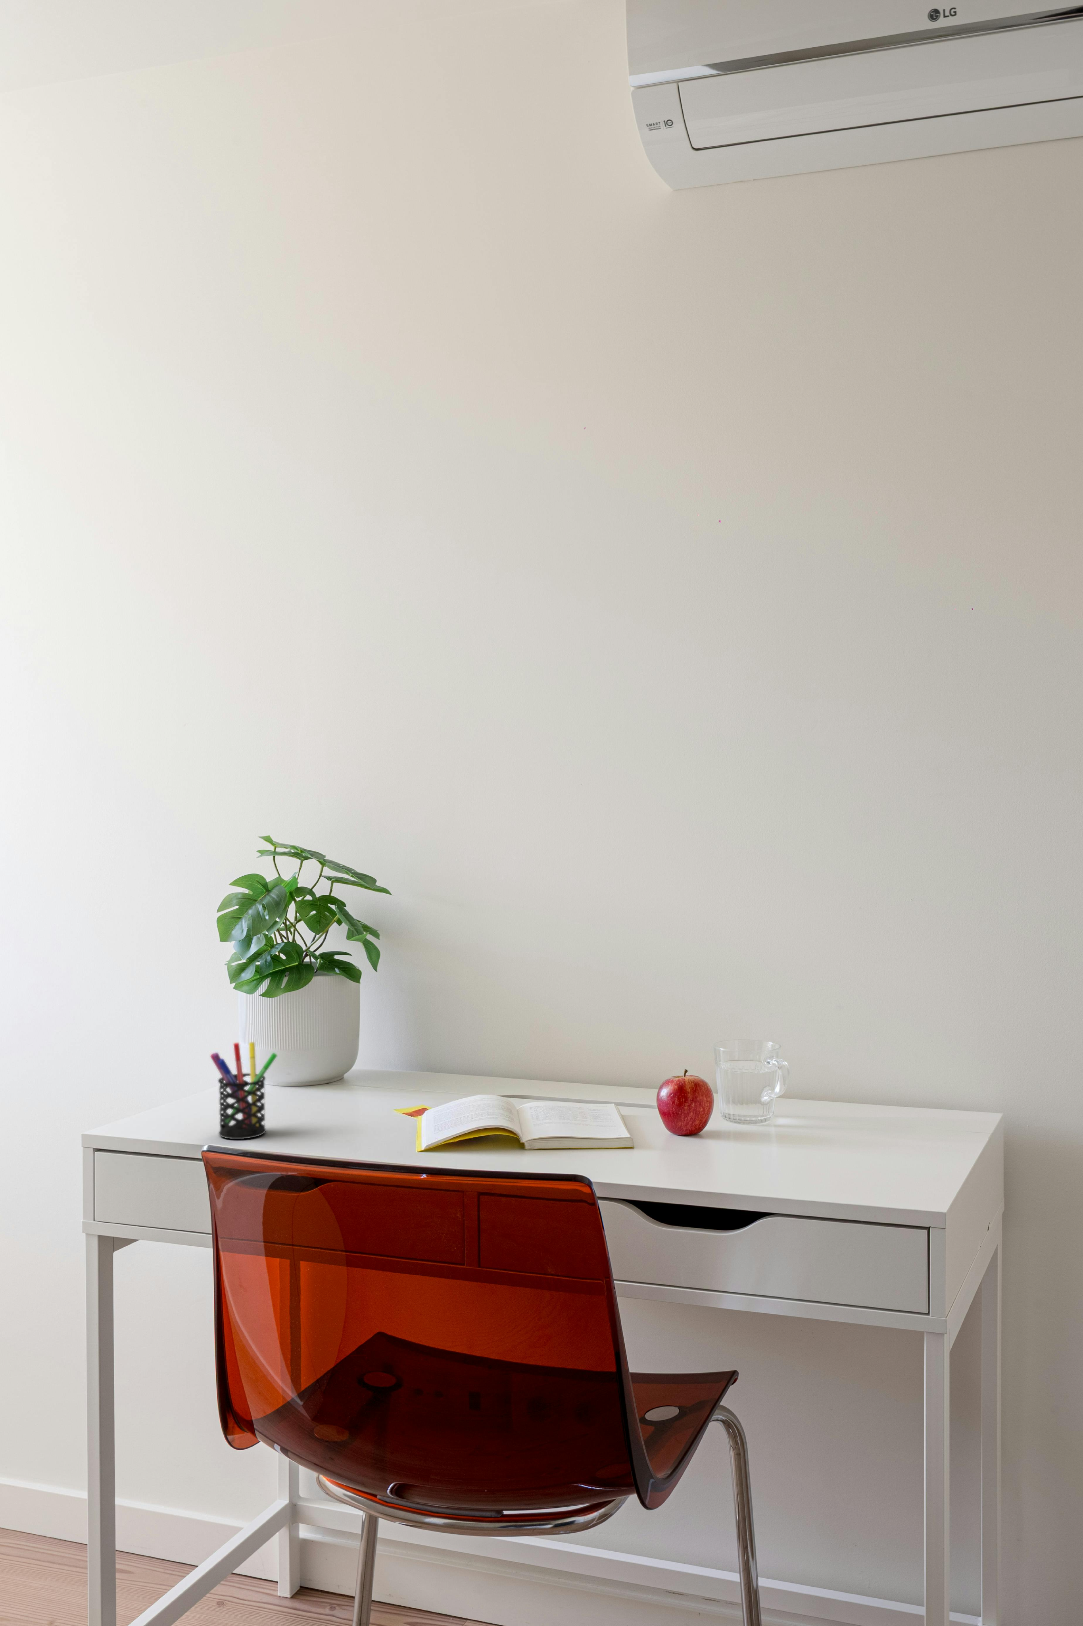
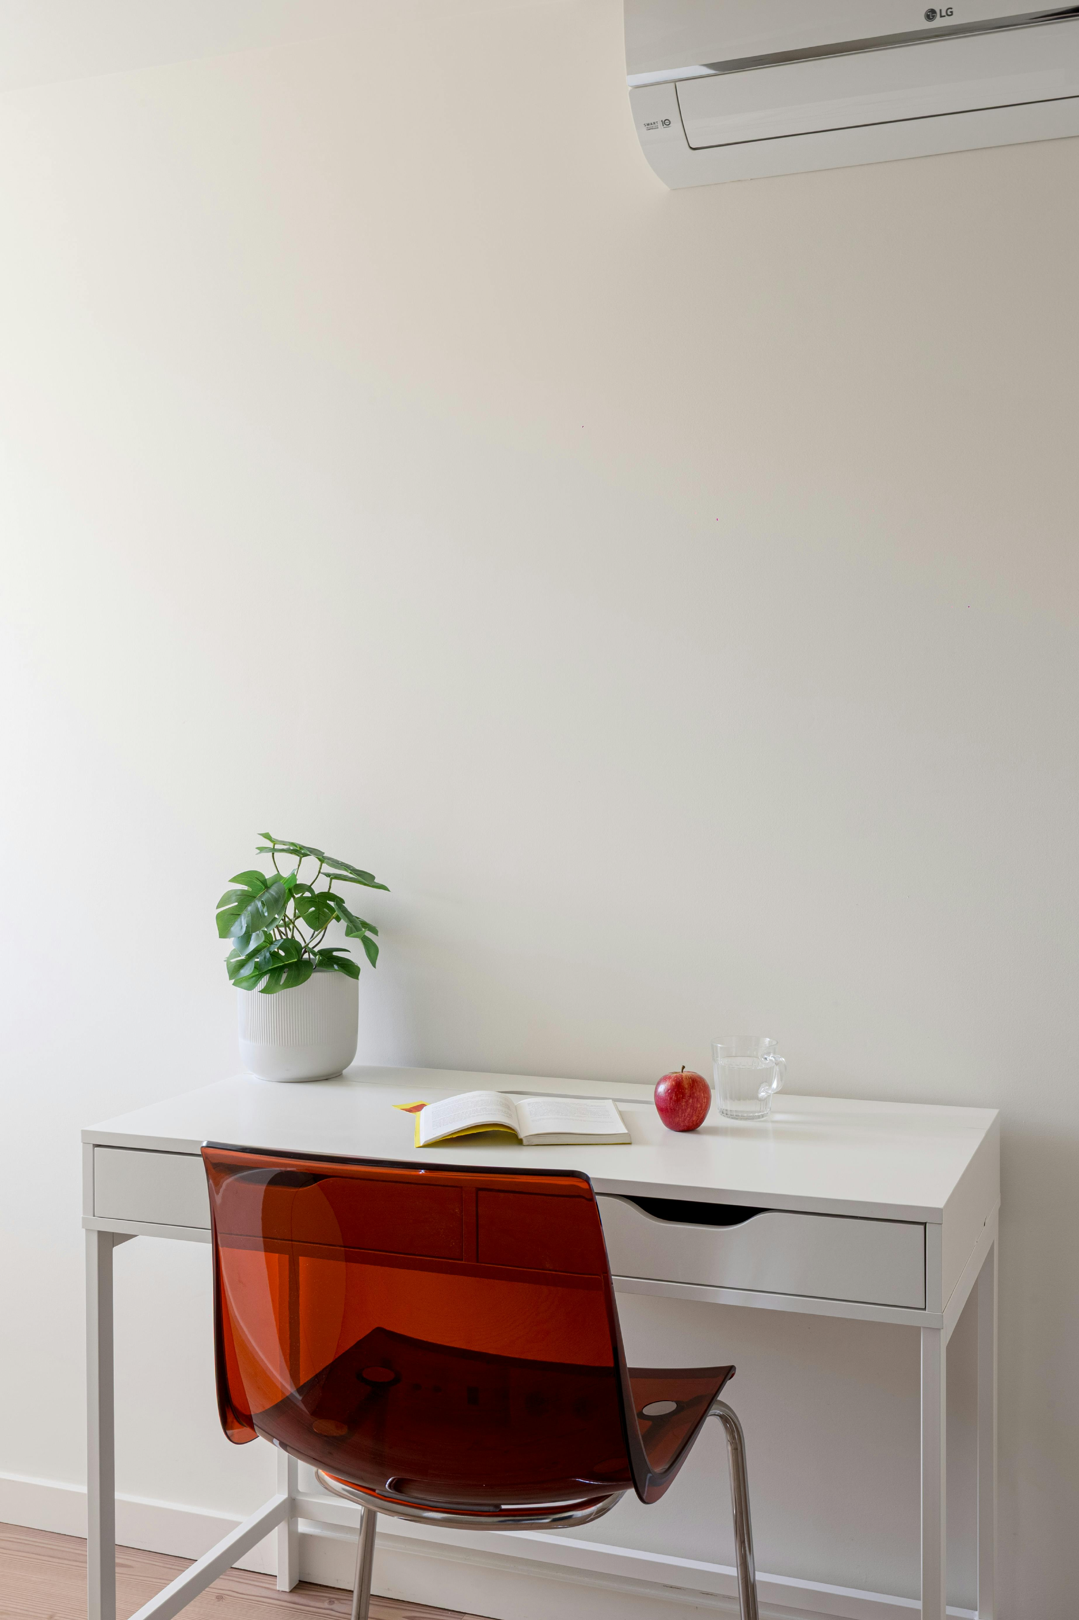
- pen holder (247, 1086)
